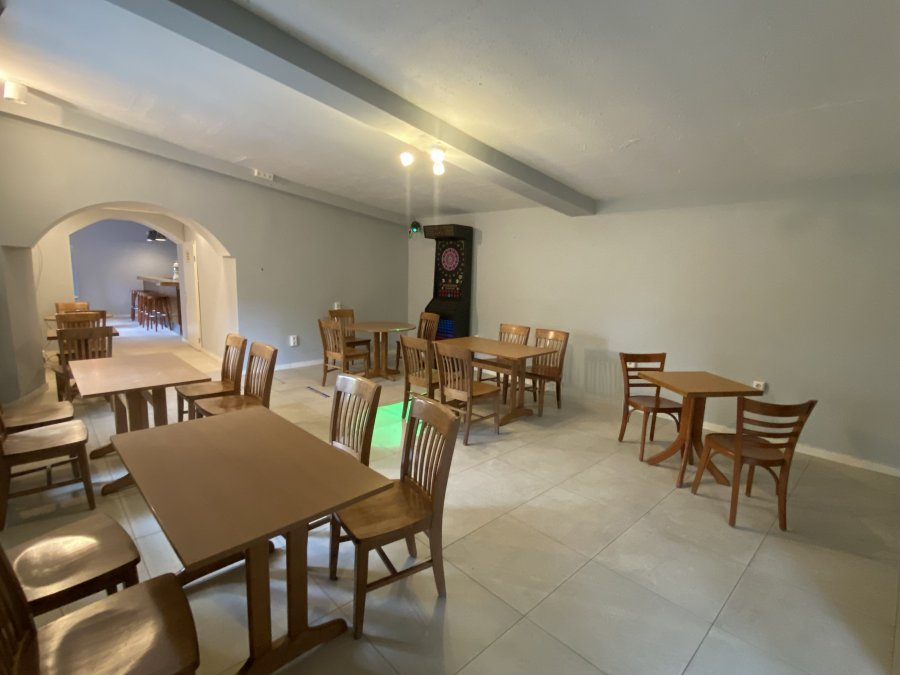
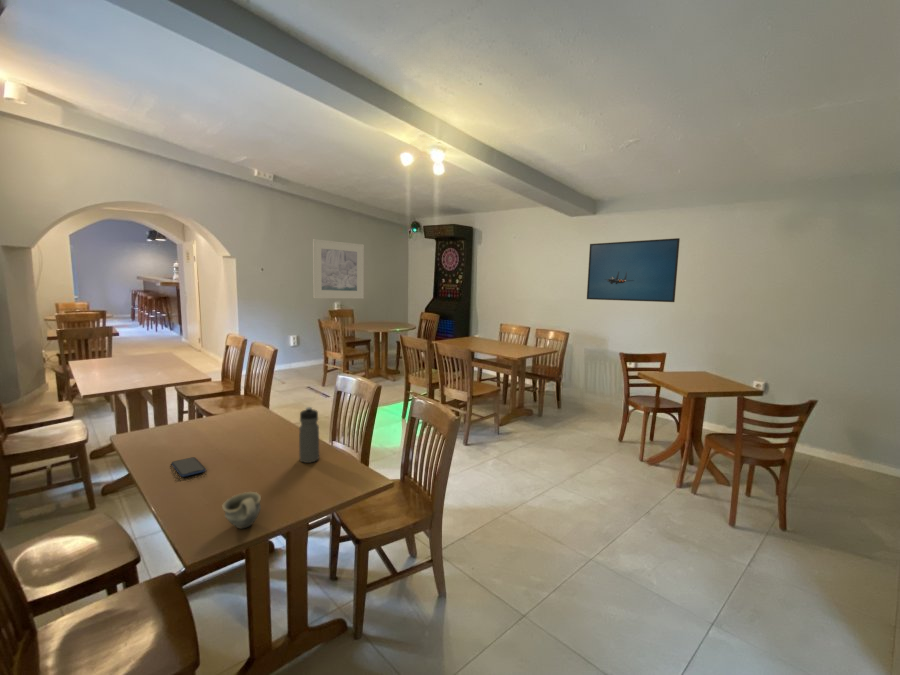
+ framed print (629, 271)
+ water bottle (309, 433)
+ cup (241, 510)
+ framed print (339, 270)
+ smartphone (188, 466)
